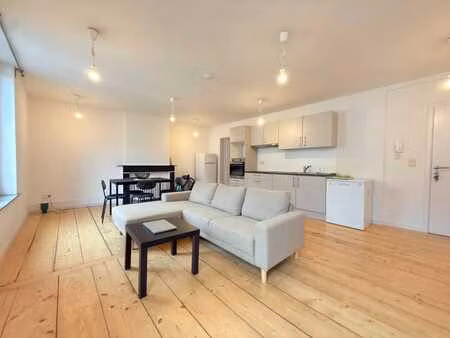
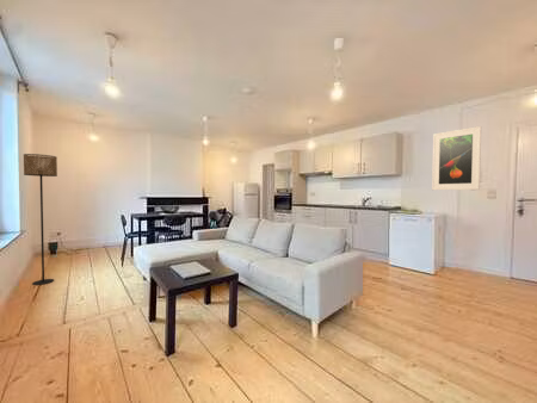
+ floor lamp (42, 219)
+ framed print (455, 160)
